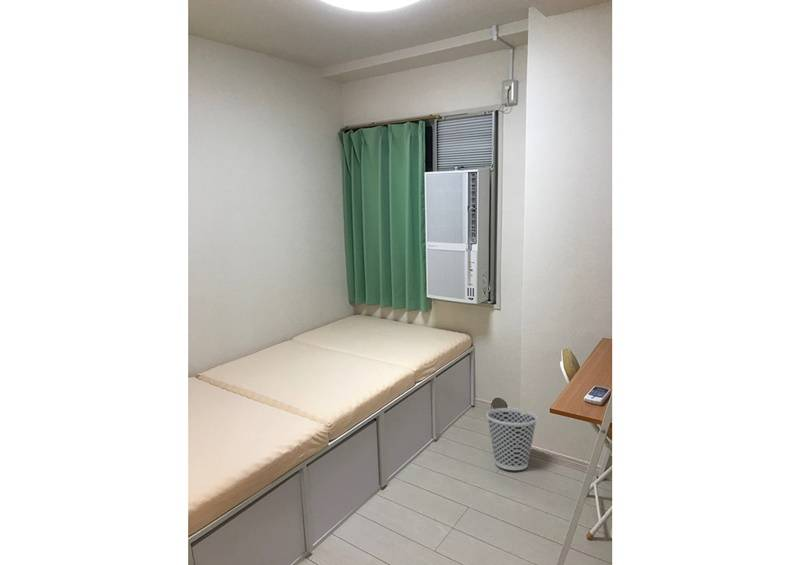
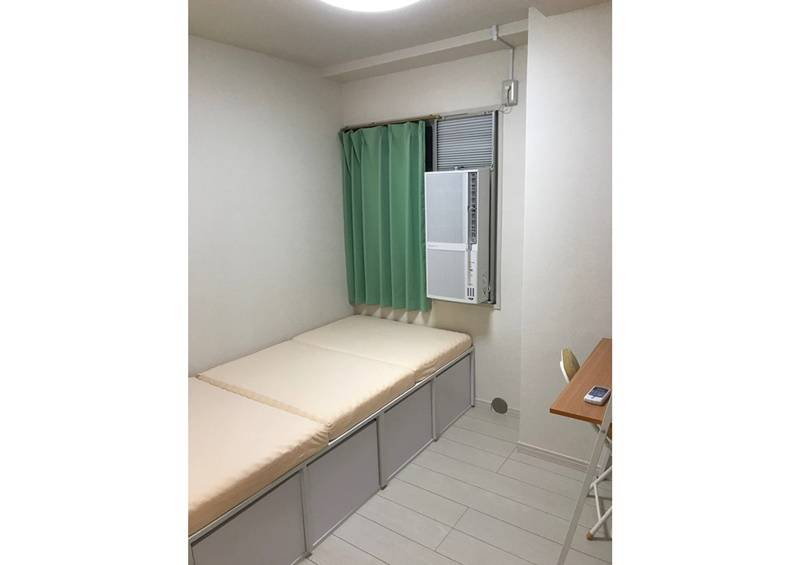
- wastebasket (511, 439)
